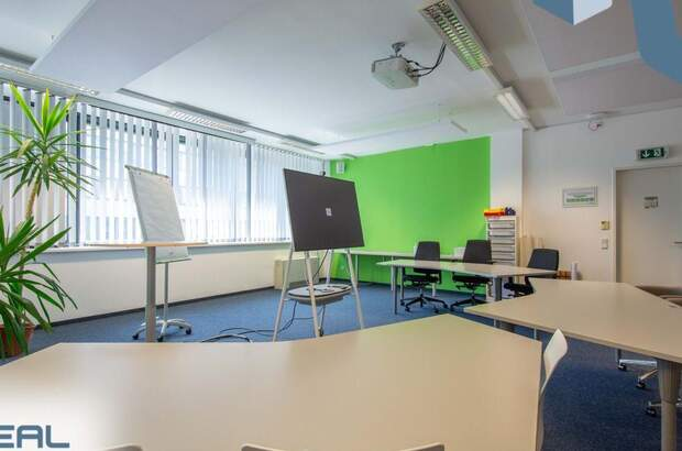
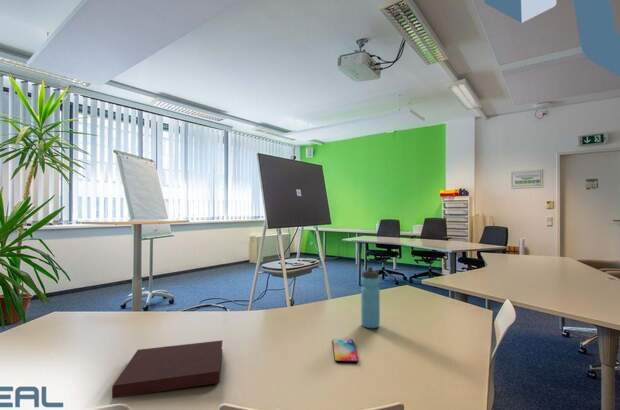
+ smartphone (344, 349)
+ water bottle (370, 296)
+ notebook (175, 365)
